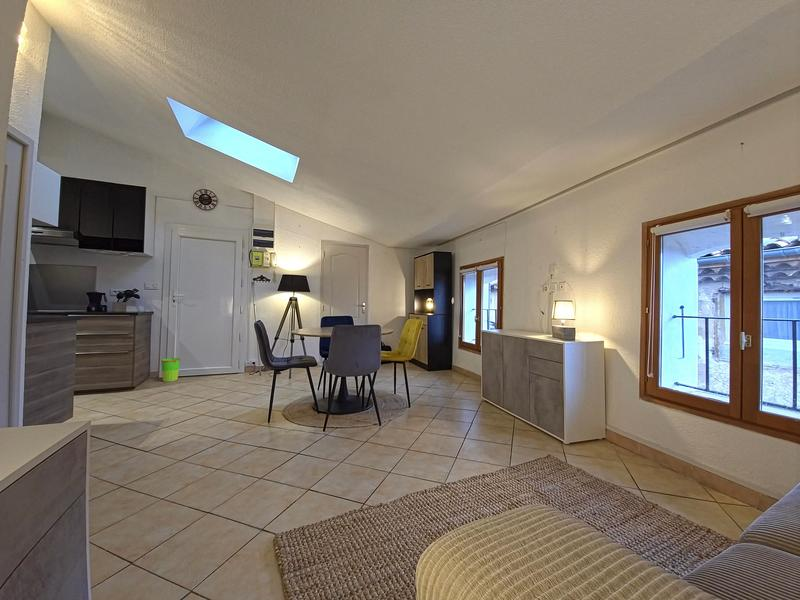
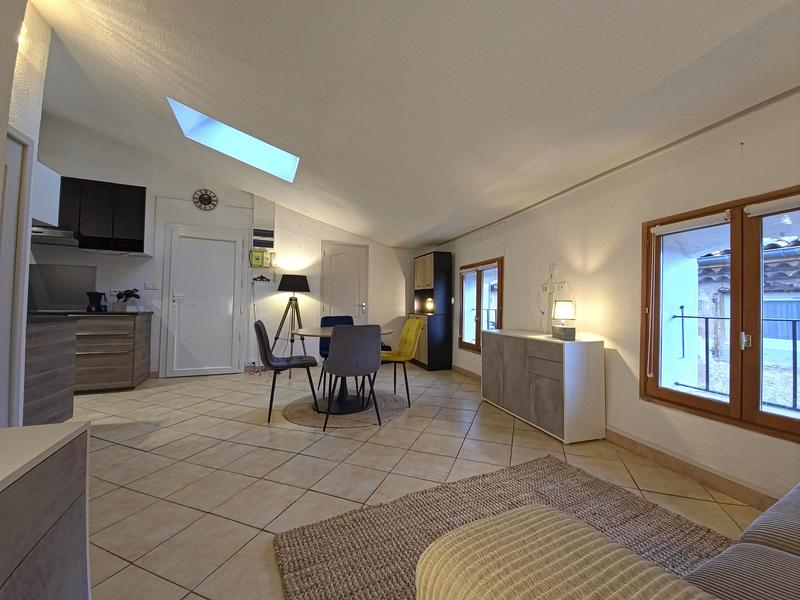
- waste bin (170, 369)
